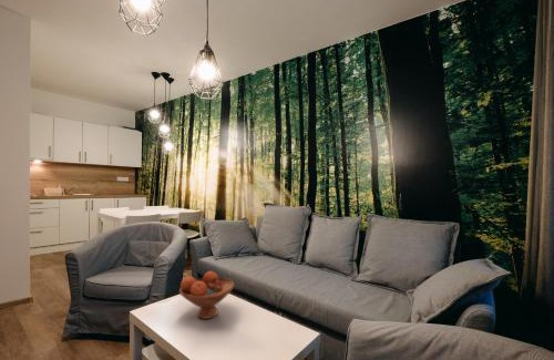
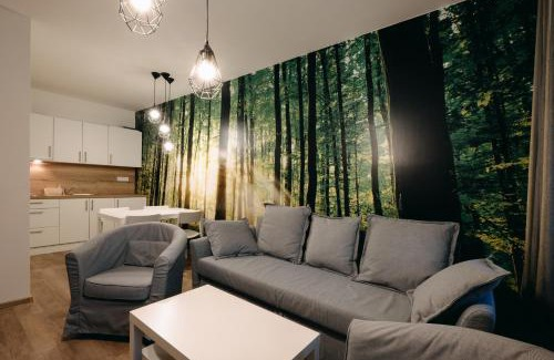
- fruit bowl (207, 295)
